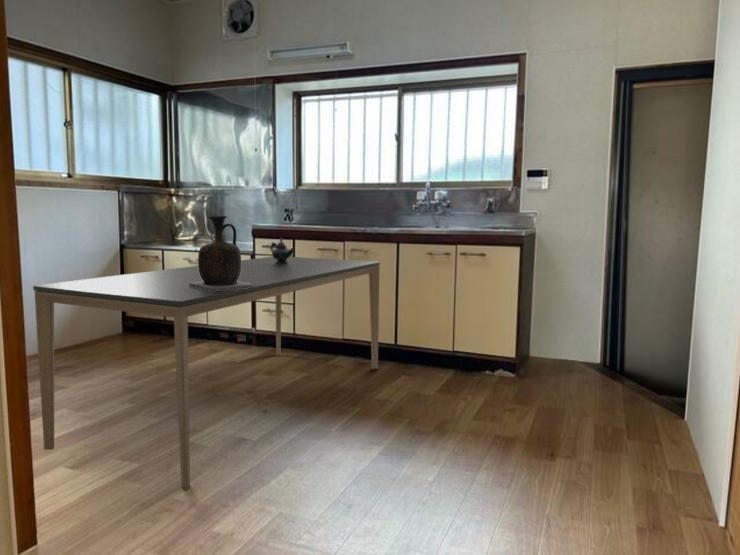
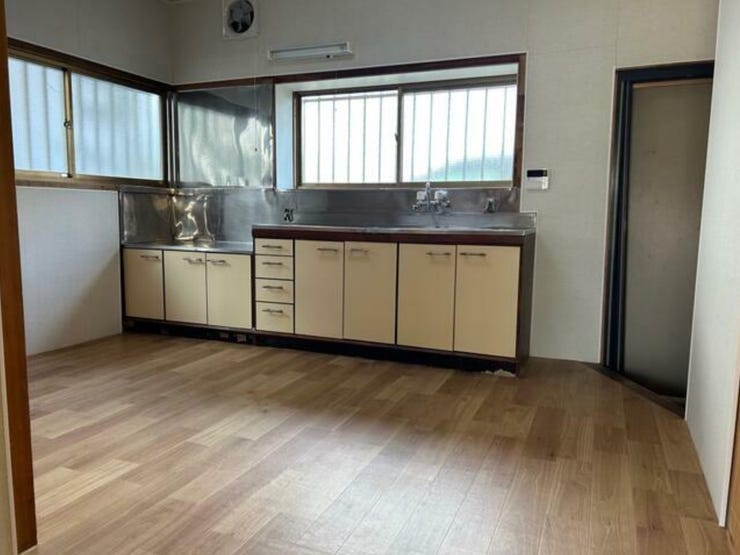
- dining table (276, 336)
- vase (220, 251)
- teapot (282, 250)
